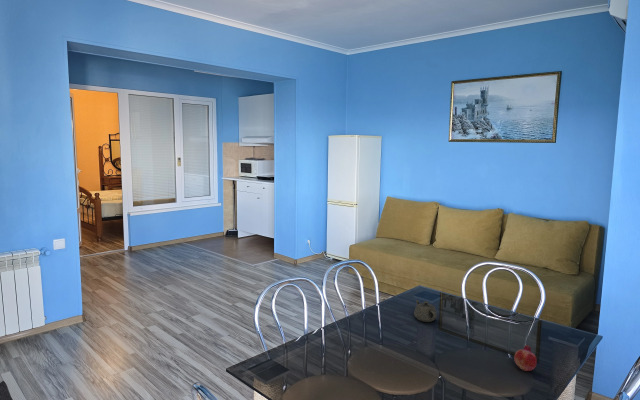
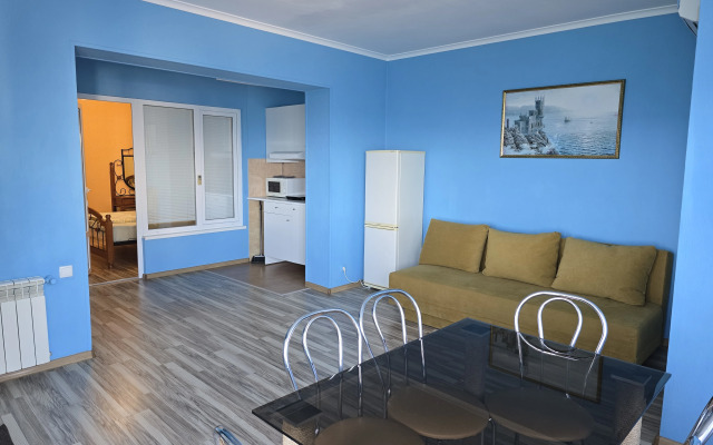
- fruit (525, 358)
- teapot (424, 310)
